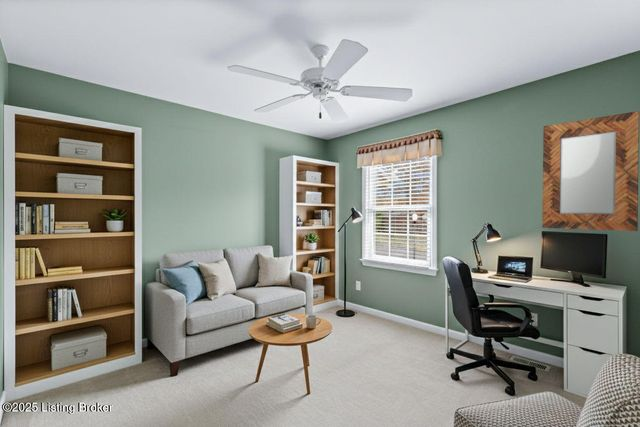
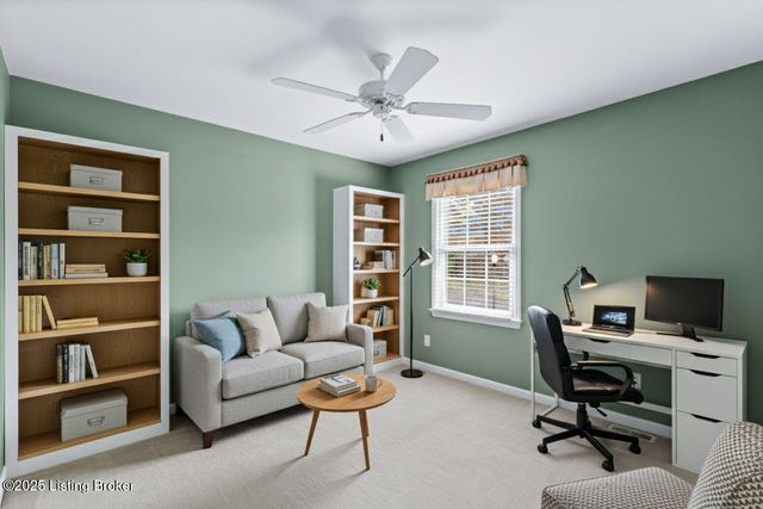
- home mirror (586, 174)
